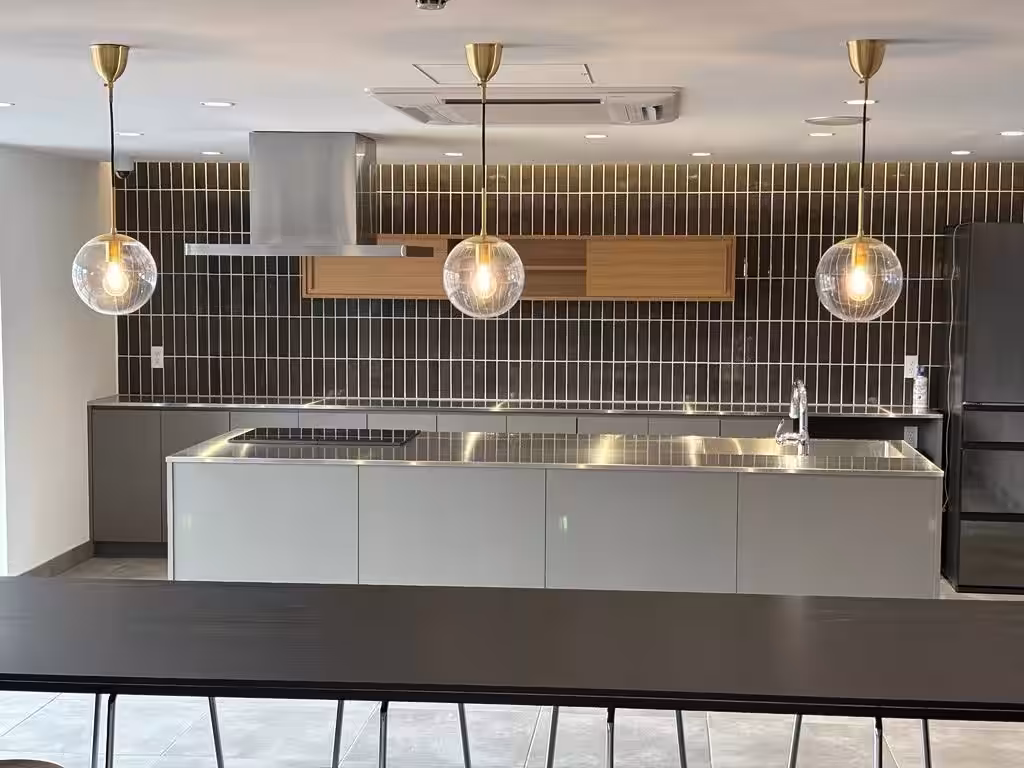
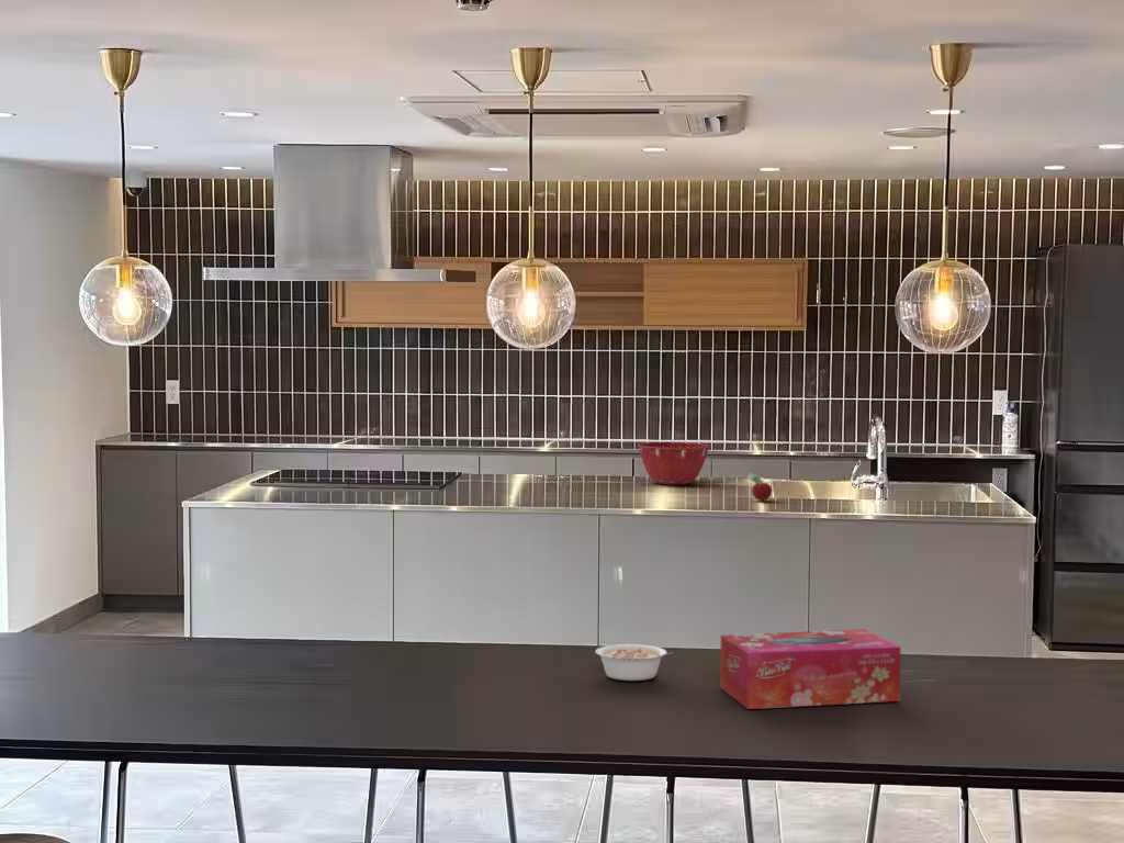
+ fruit (758, 486)
+ mixing bowl (673, 463)
+ tissue box (808, 667)
+ legume (633, 661)
